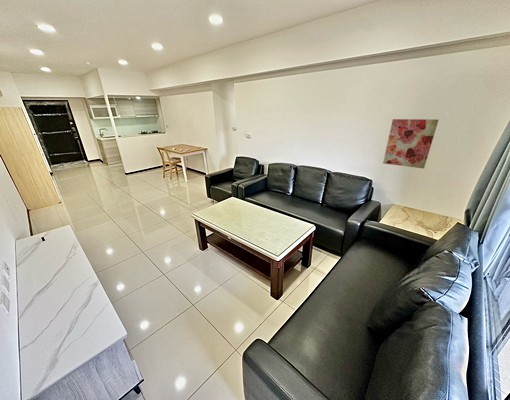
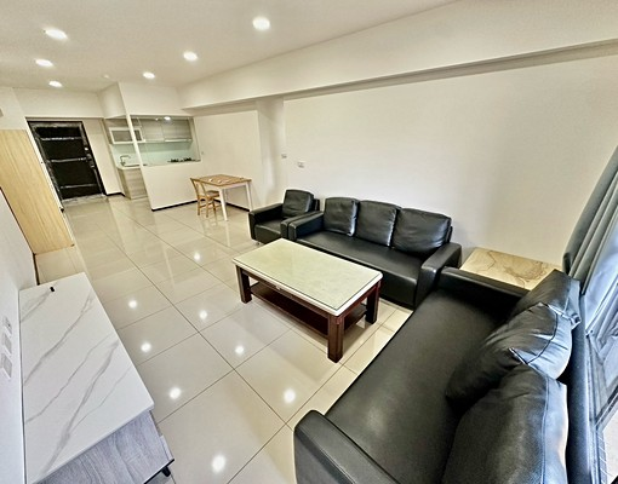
- wall art (408, 143)
